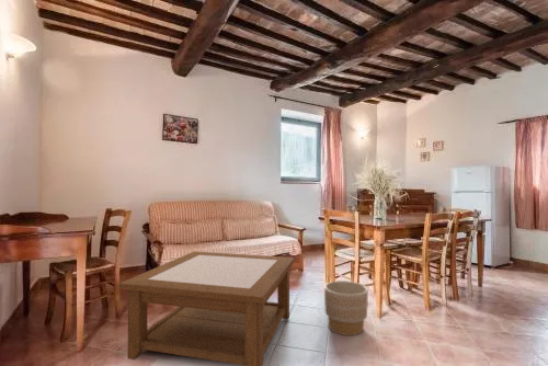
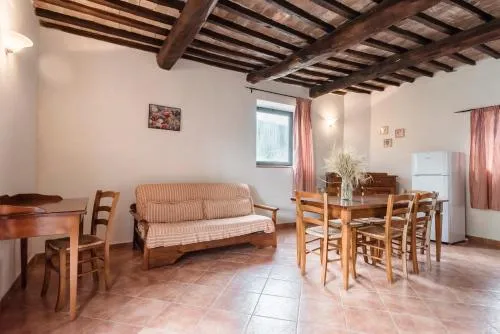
- coffee table (219, 301)
- planter (345, 307)
